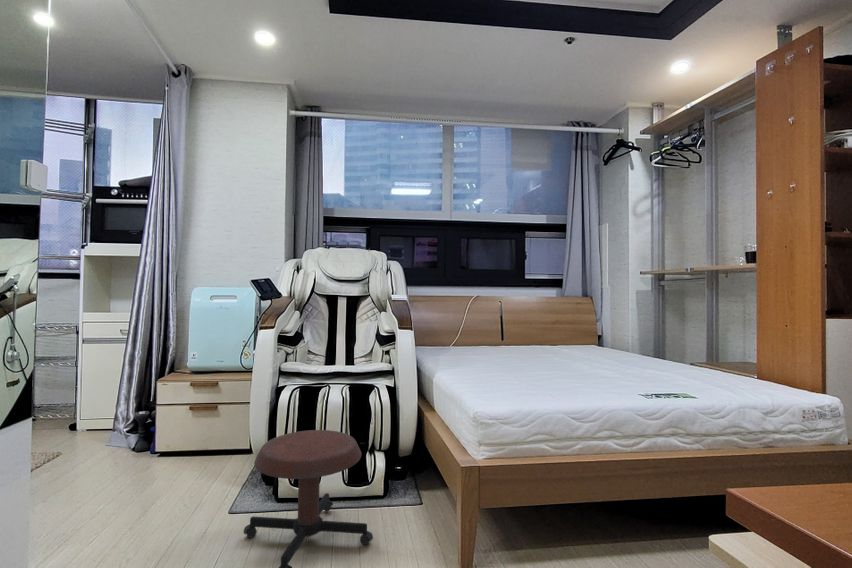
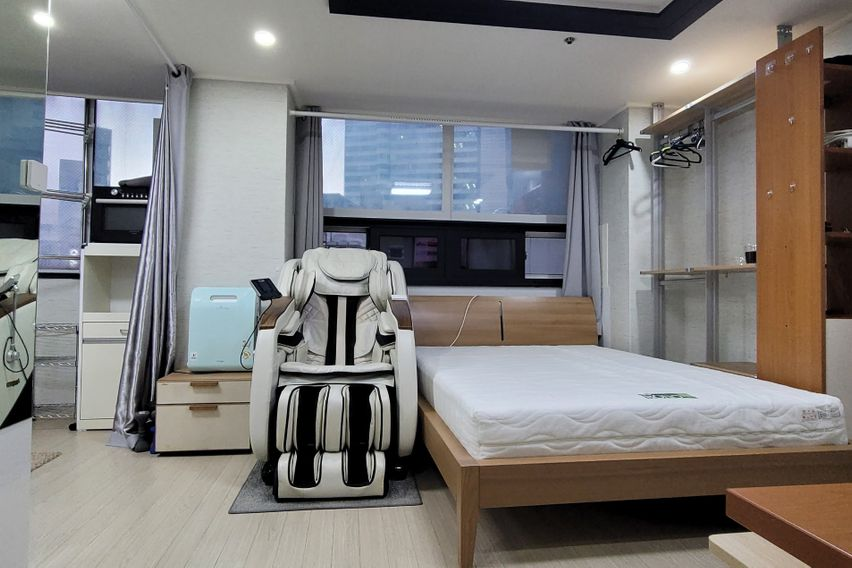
- stool (308, 490)
